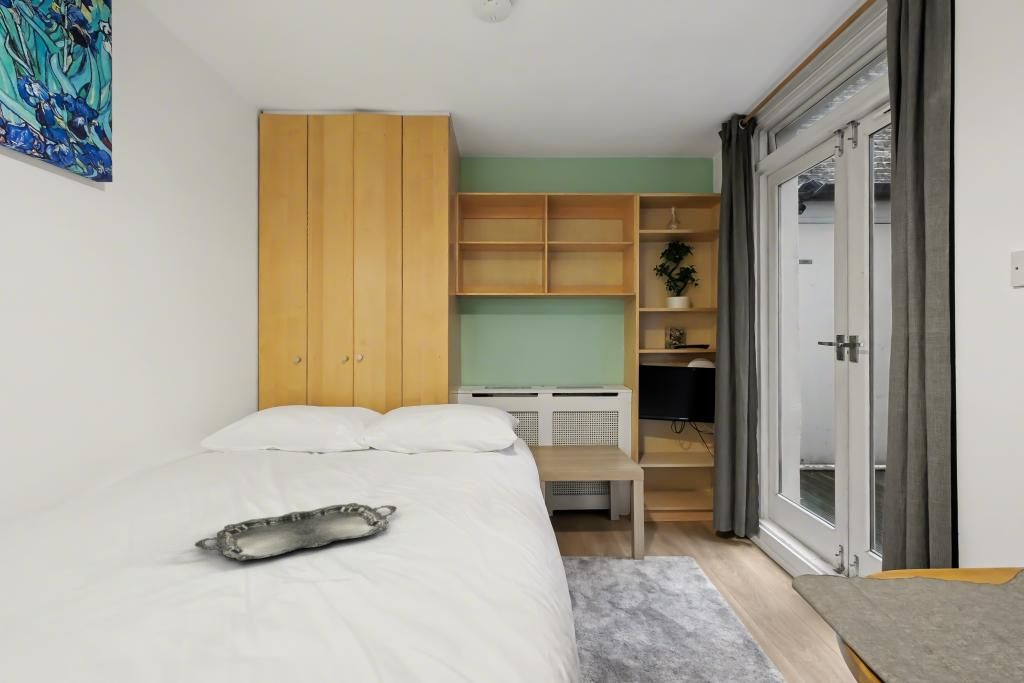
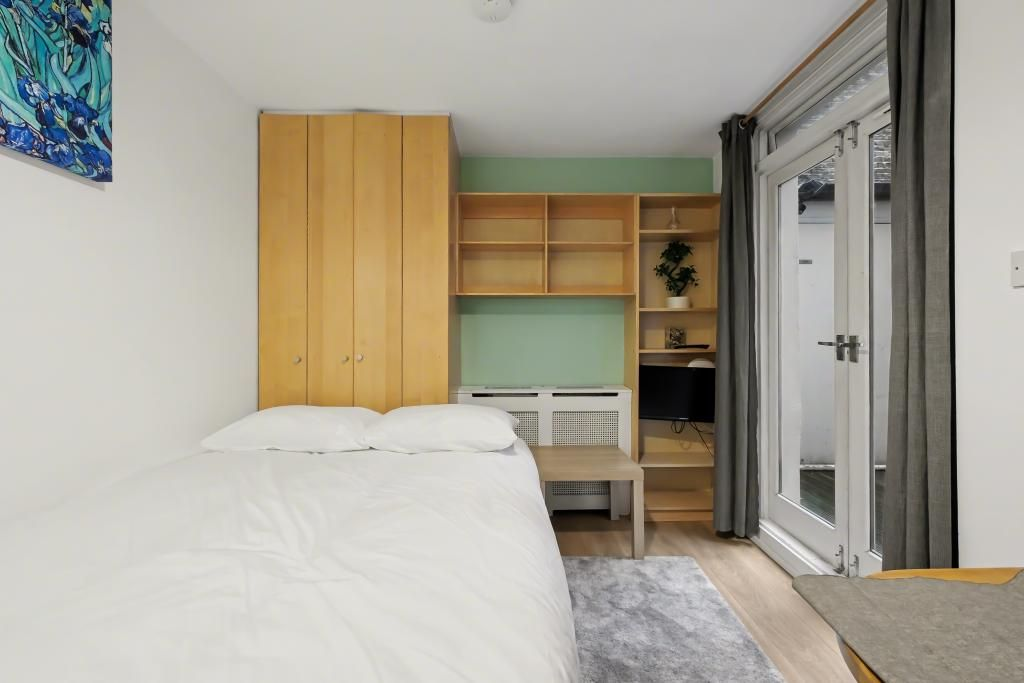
- serving tray (305, 527)
